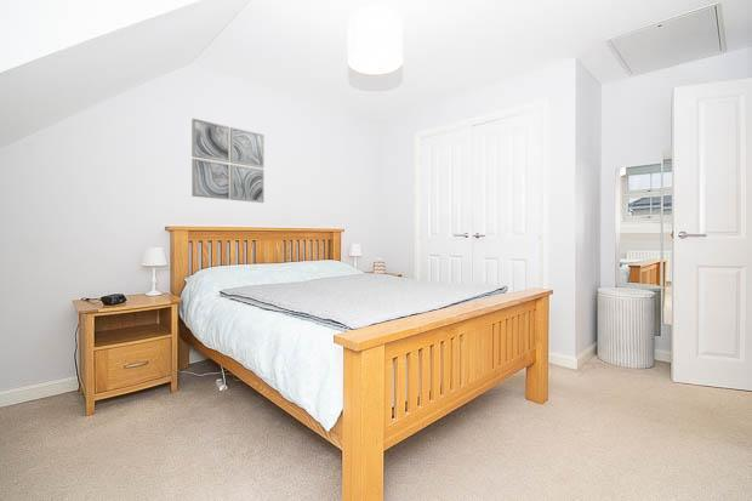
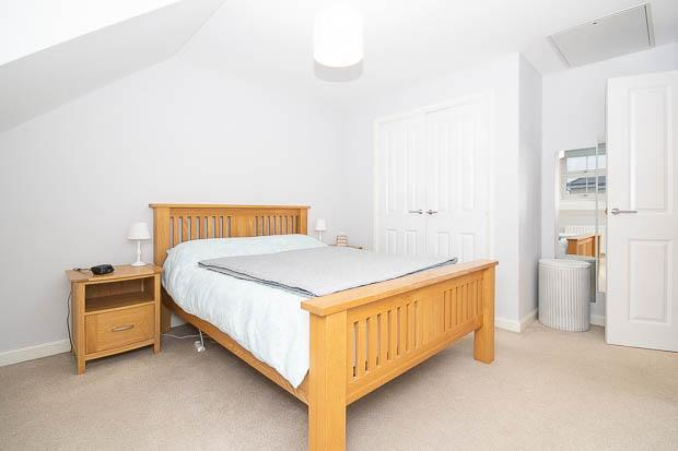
- wall art (229, 164)
